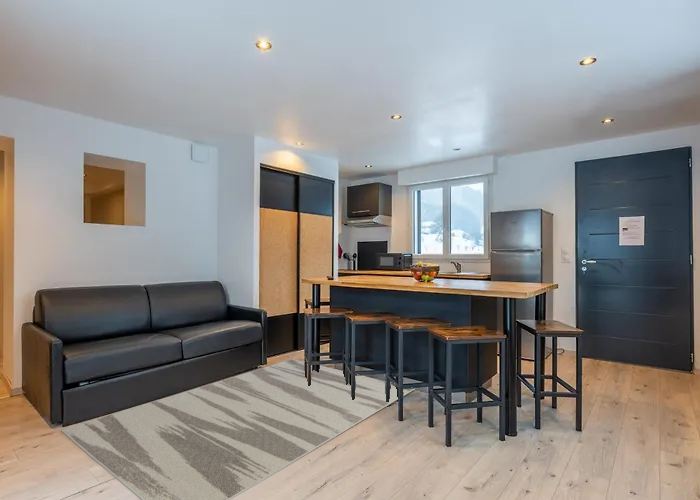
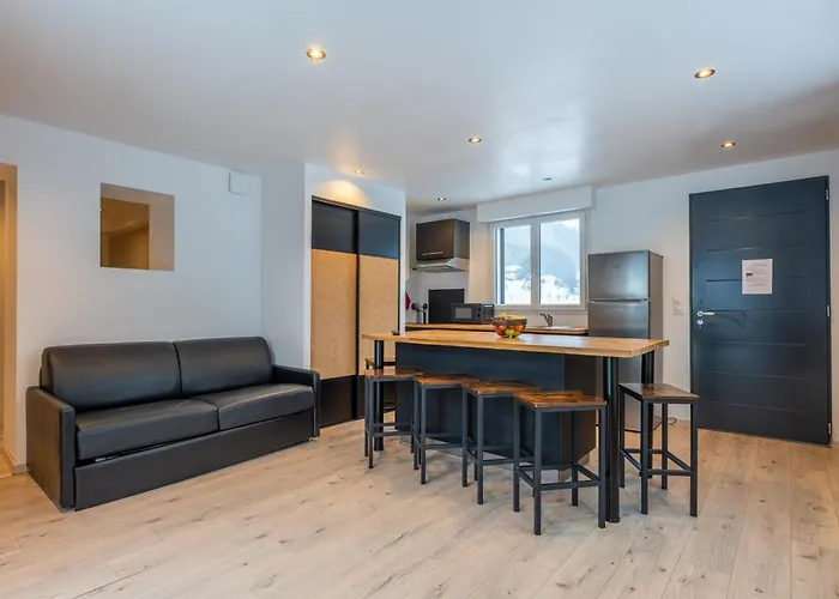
- rug (260, 406)
